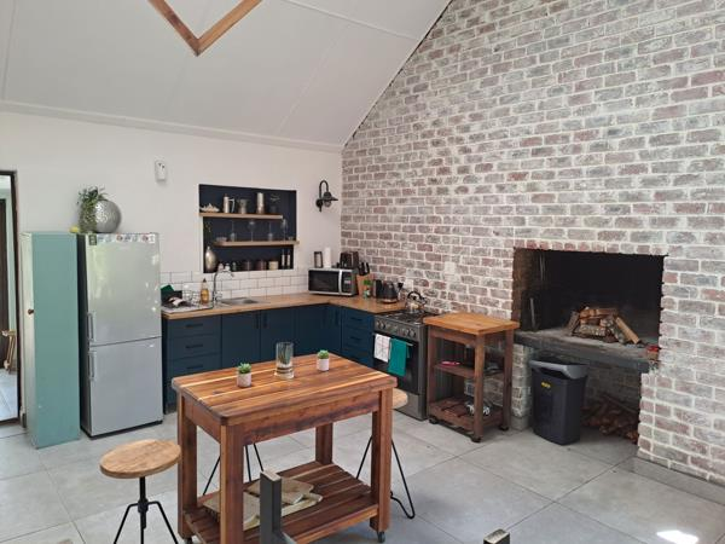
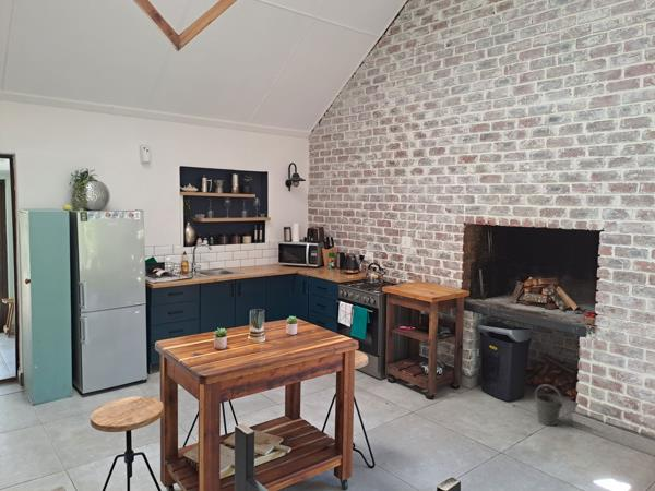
+ bucket (548, 403)
